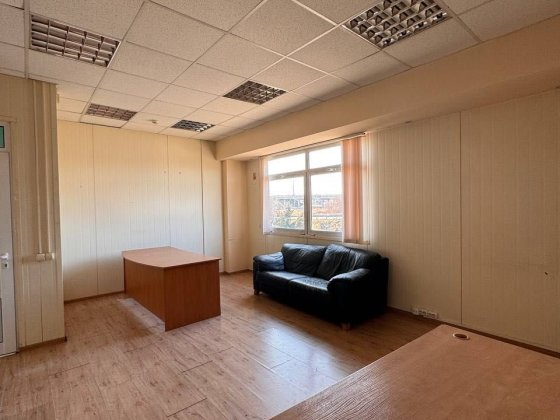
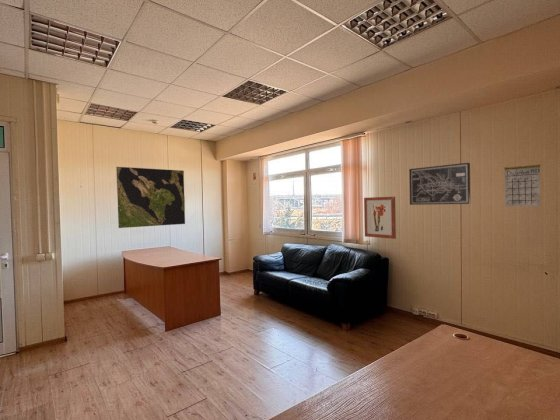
+ wall art (437, 185)
+ world map (153, 197)
+ wall art (379, 217)
+ calendar (521, 181)
